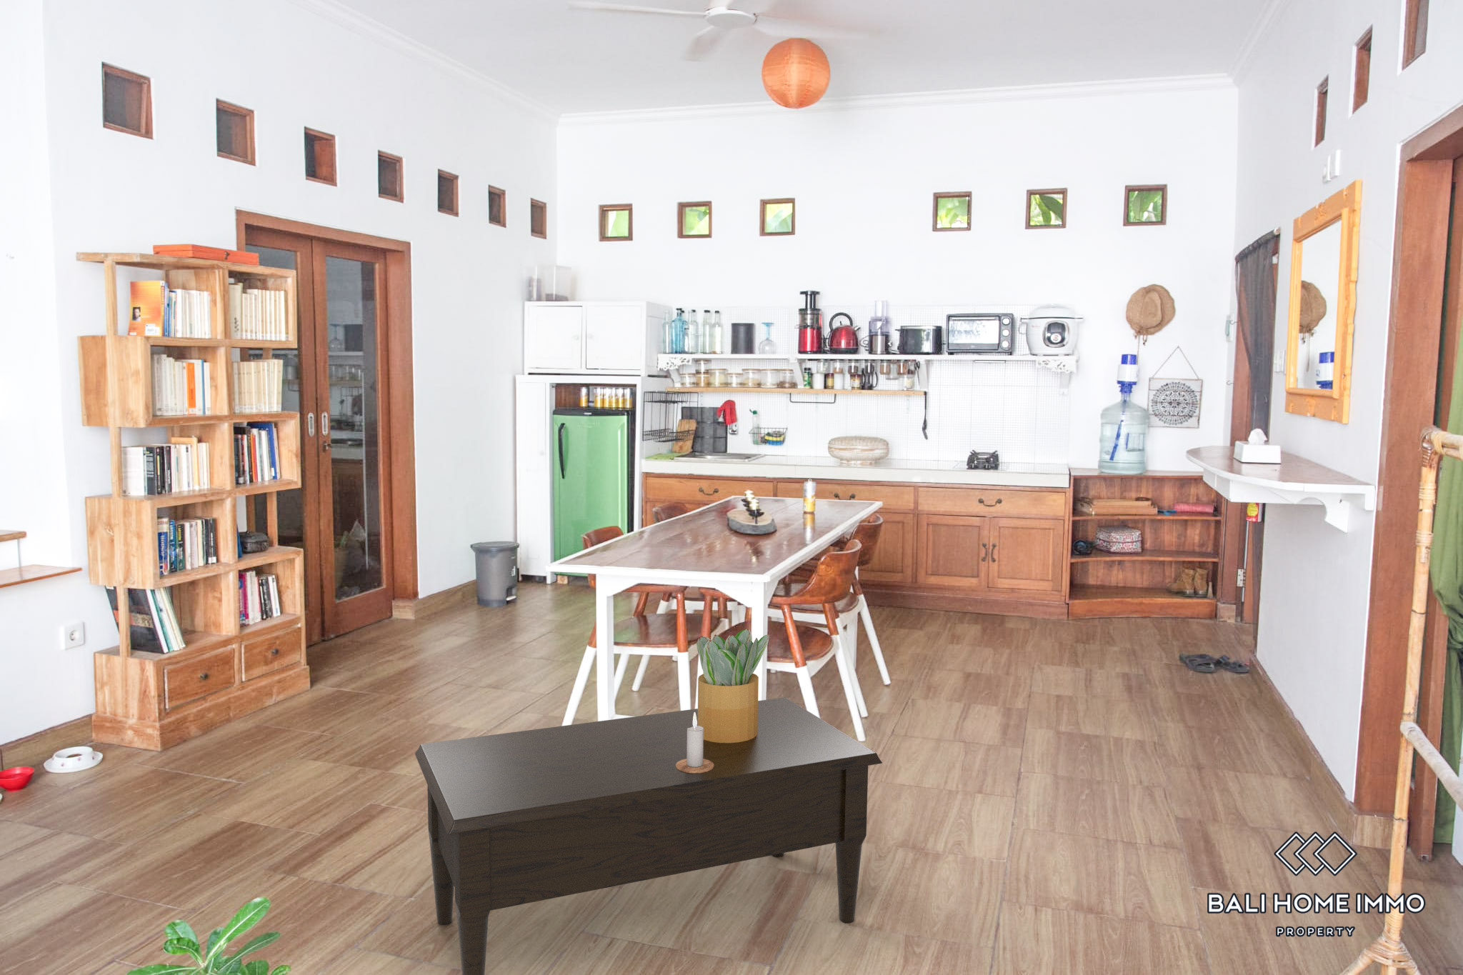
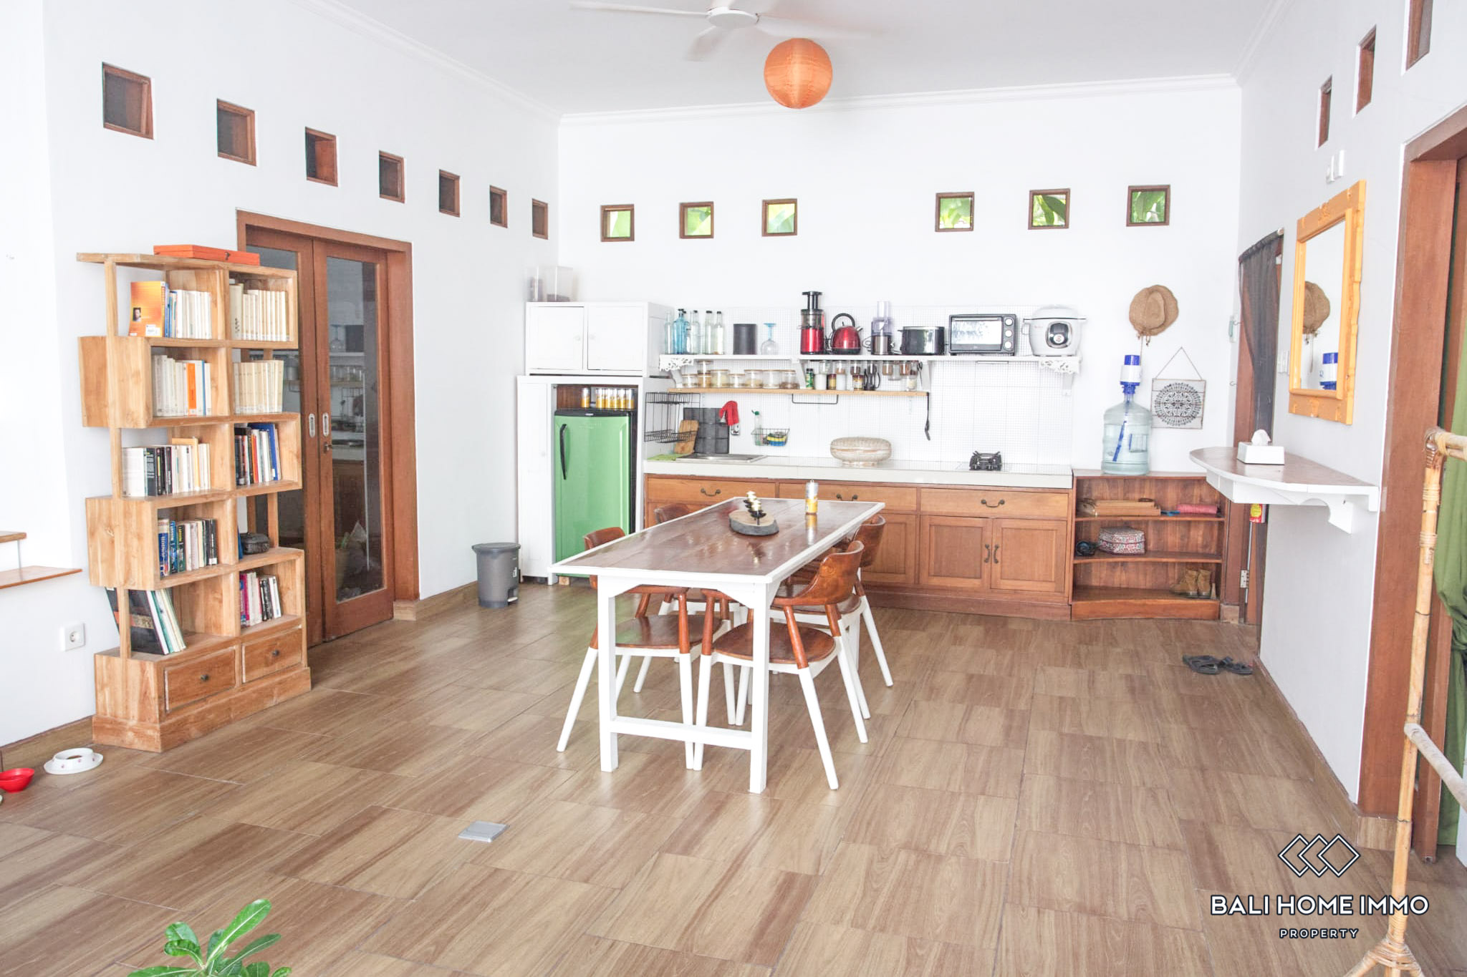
- candle (695, 738)
- coffee table (647, 835)
- potted plant (733, 683)
